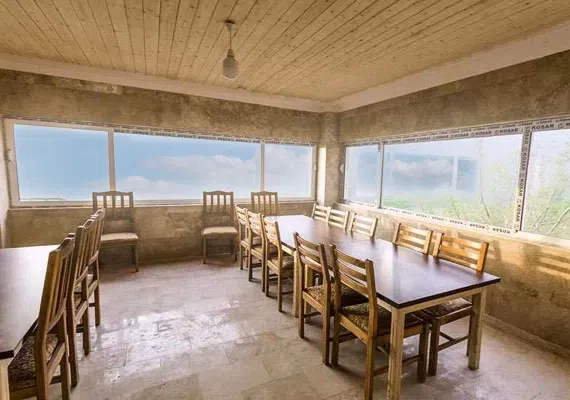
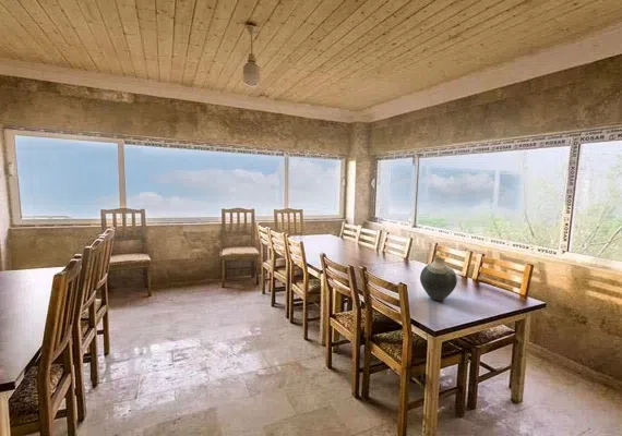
+ vase (438, 278)
